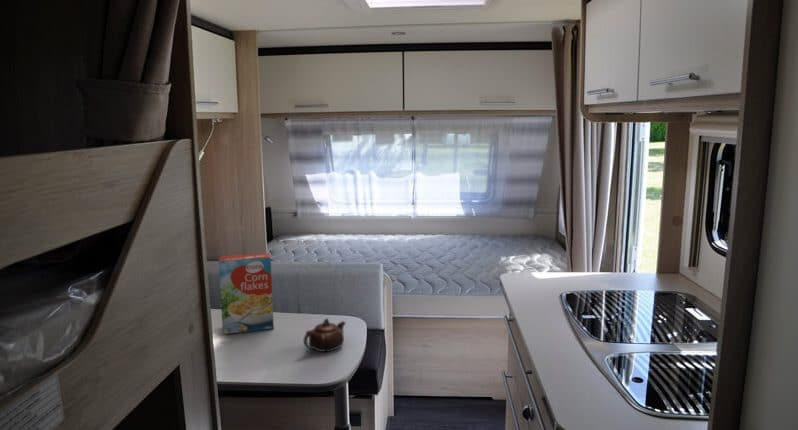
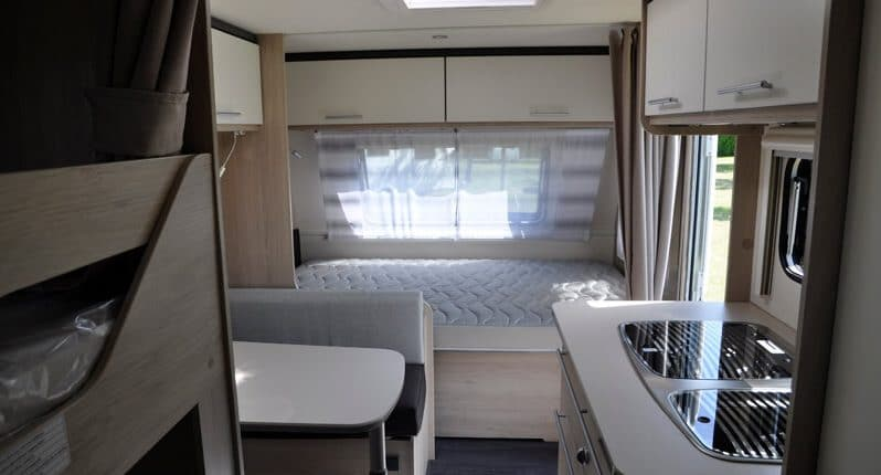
- teapot (325, 333)
- cereal box (246, 292)
